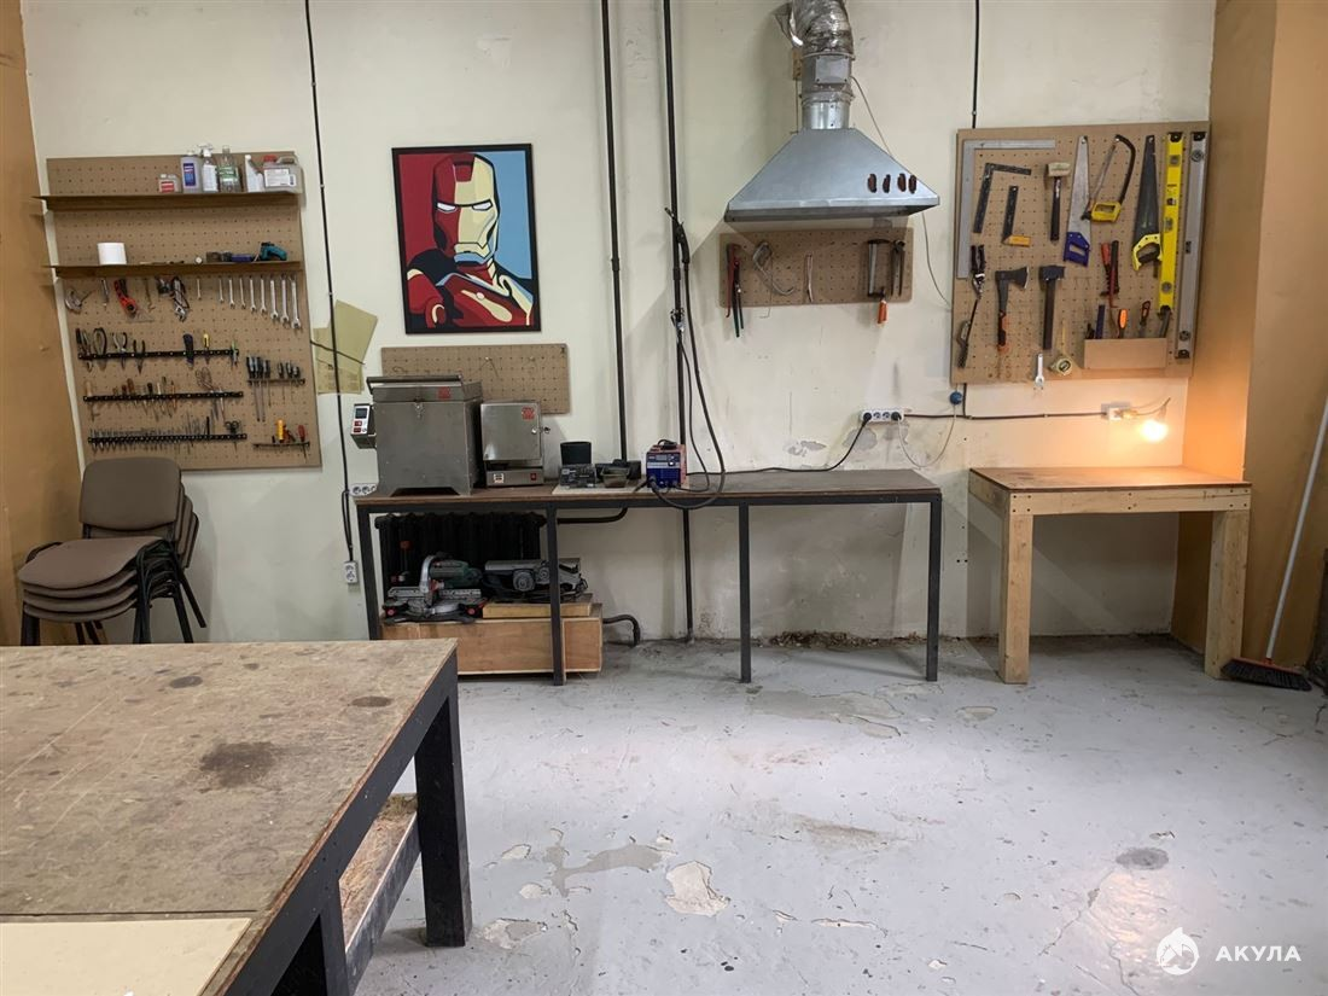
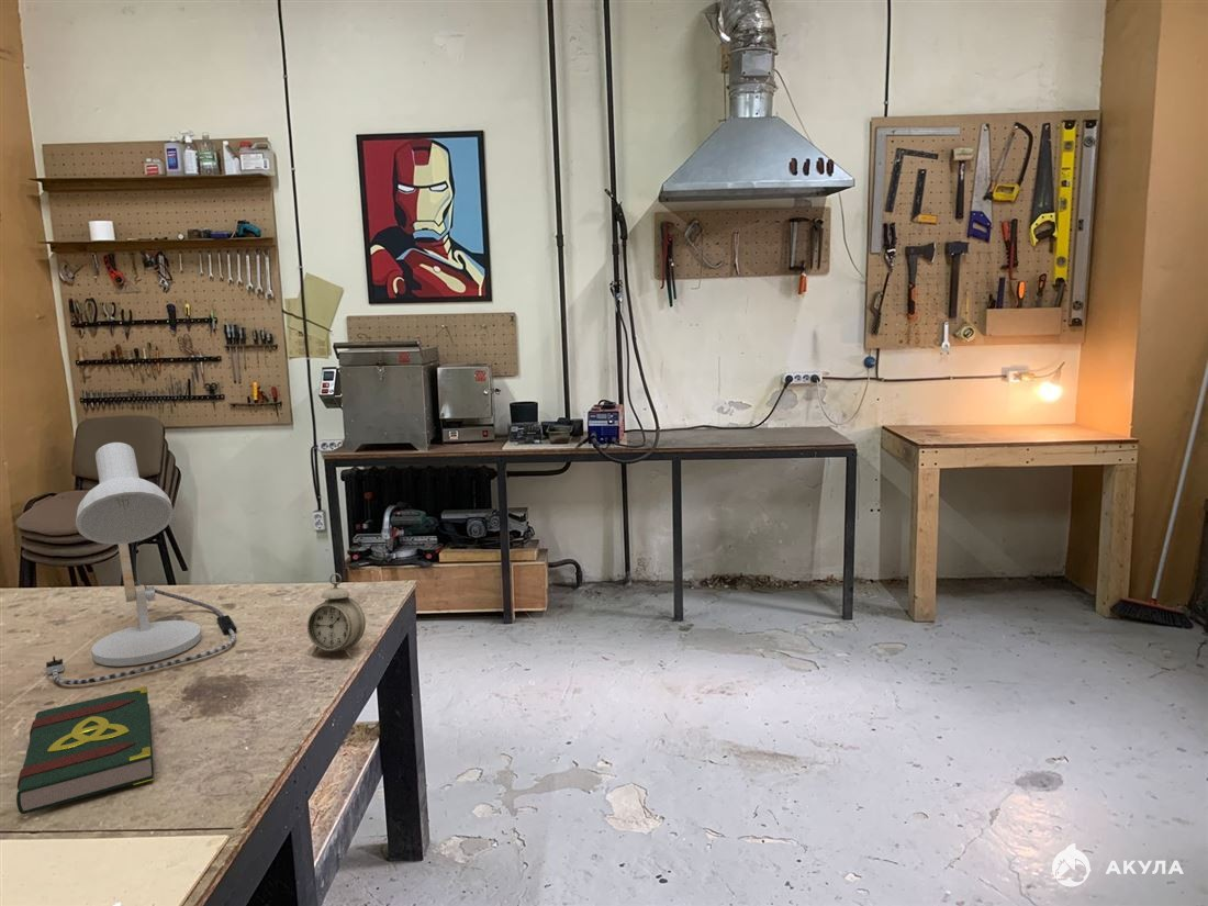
+ desk lamp (133, 541)
+ book (89, 743)
+ alarm clock (334, 614)
